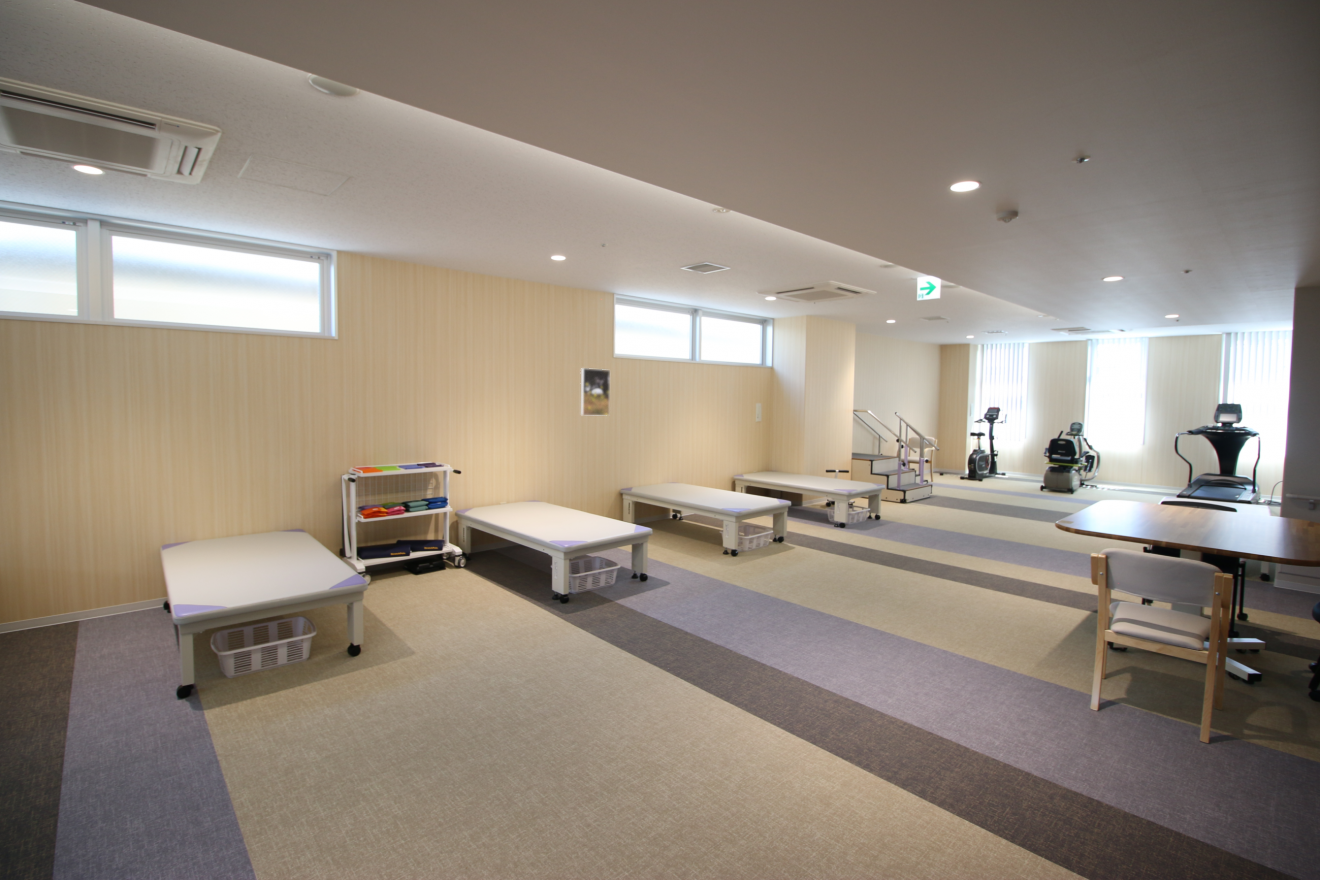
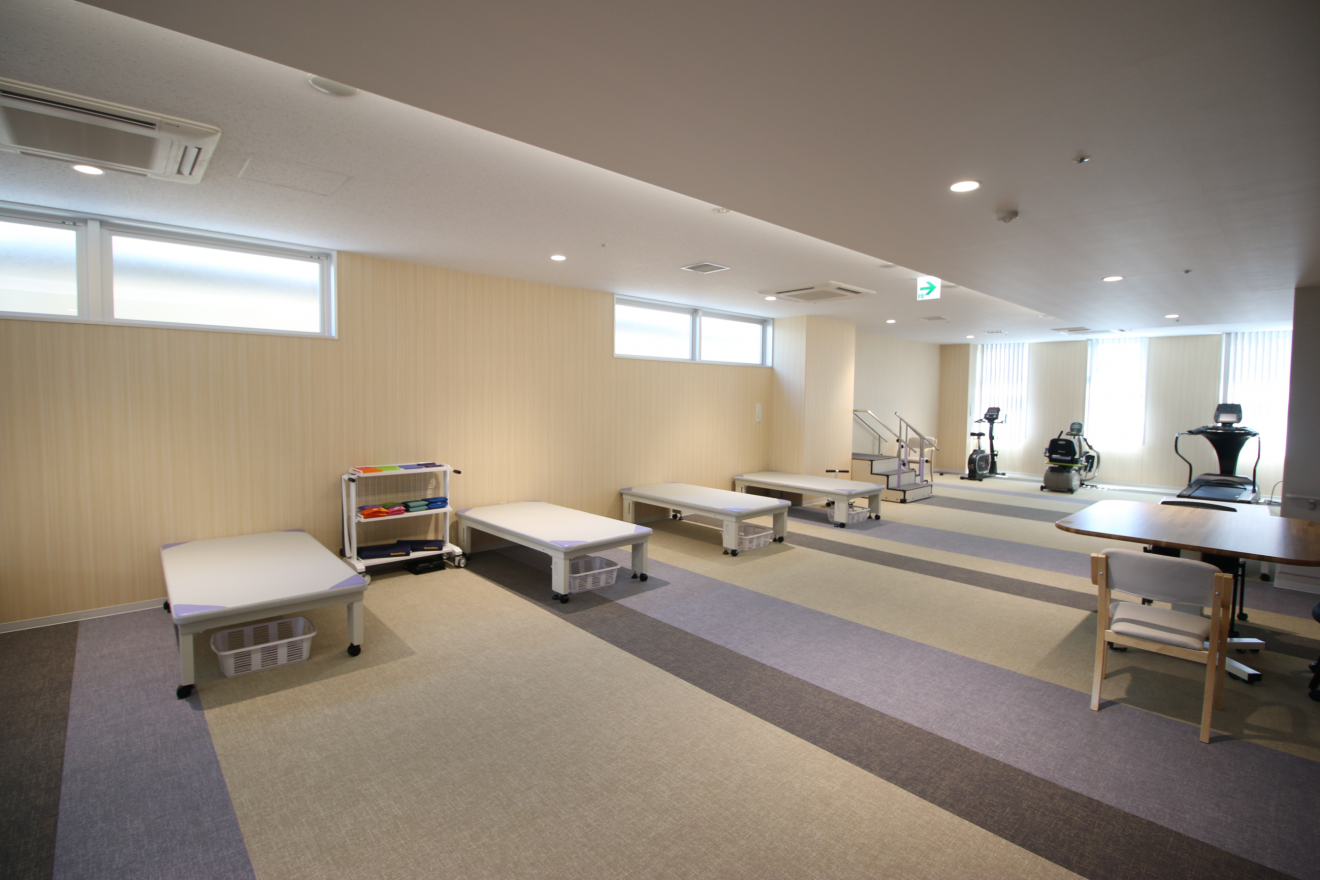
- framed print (595, 392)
